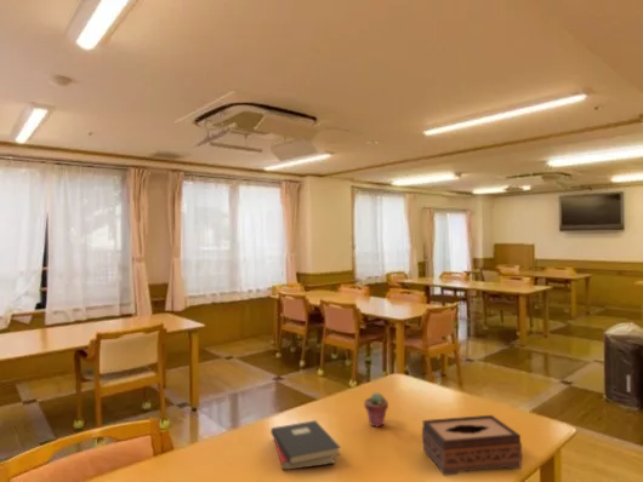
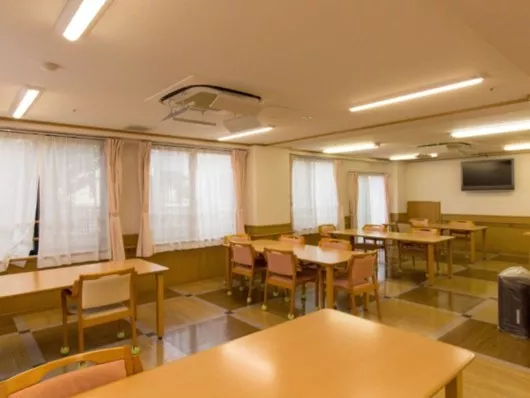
- tissue box (470, 442)
- hardback book (303, 443)
- potted succulent (376, 407)
